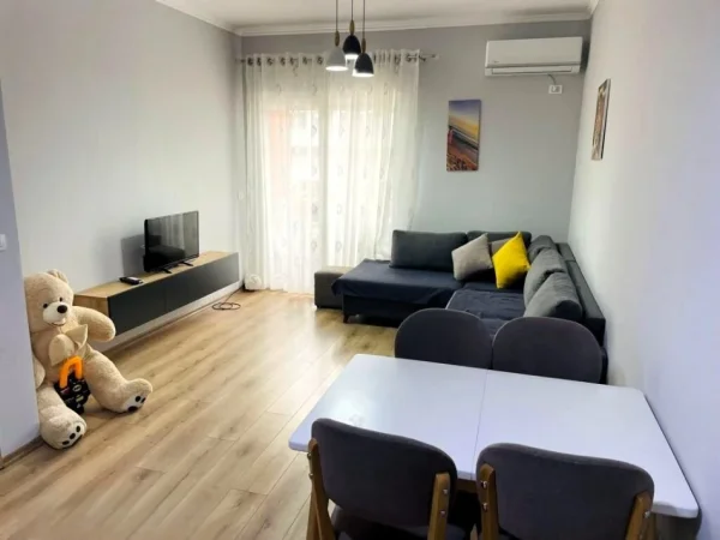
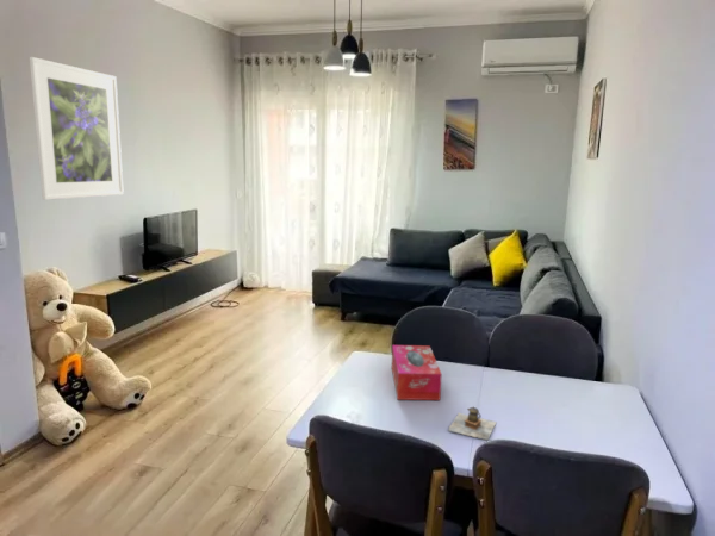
+ teapot (473, 416)
+ tissue box (415, 370)
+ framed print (81, 133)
